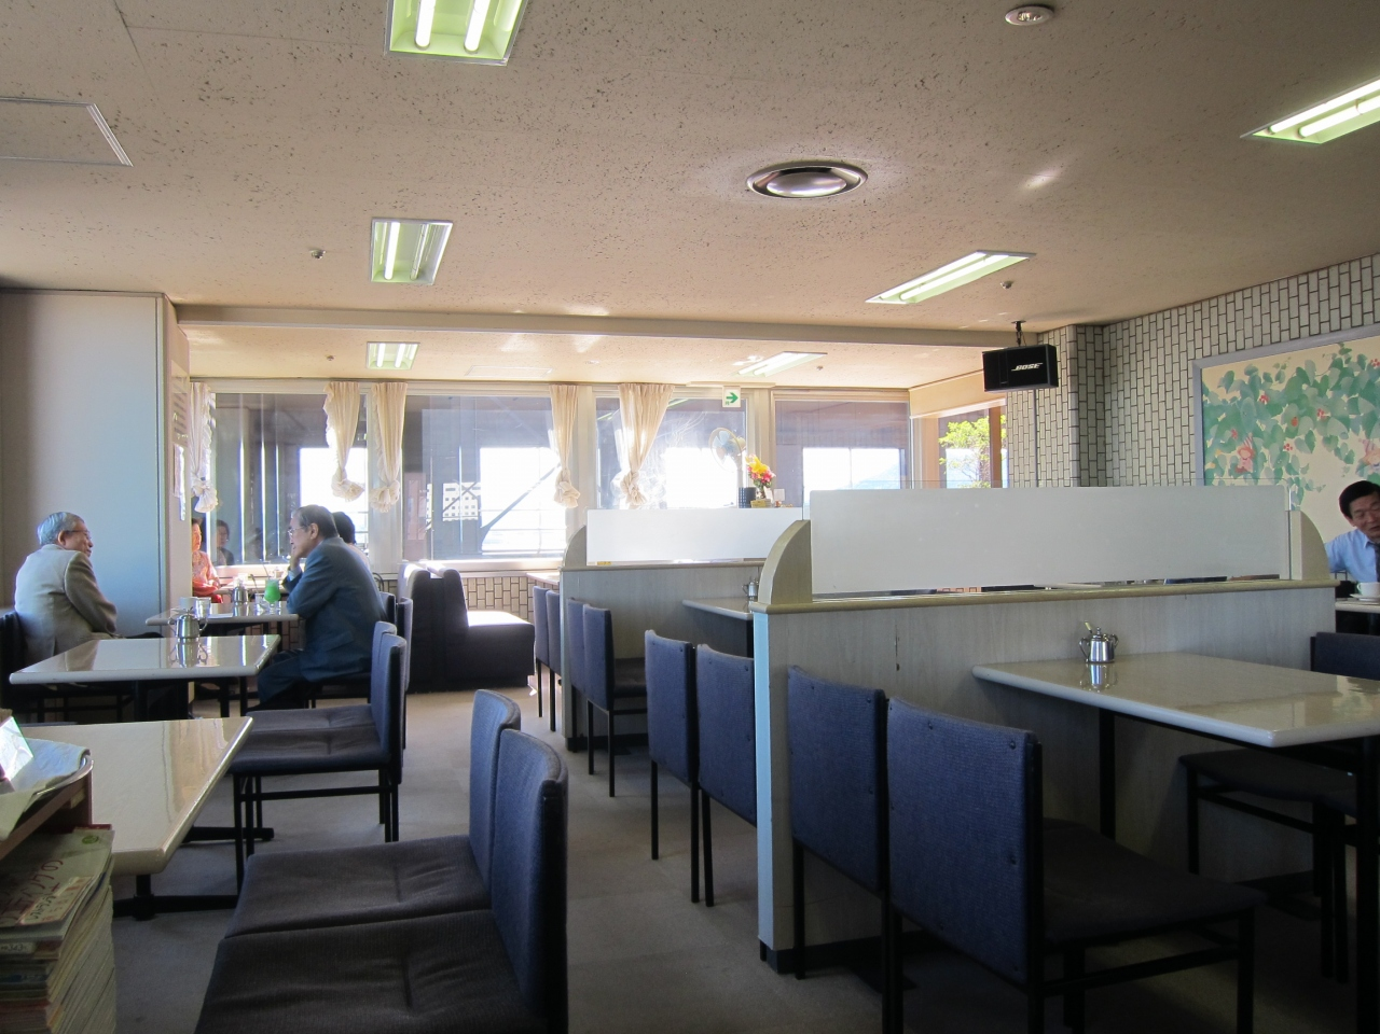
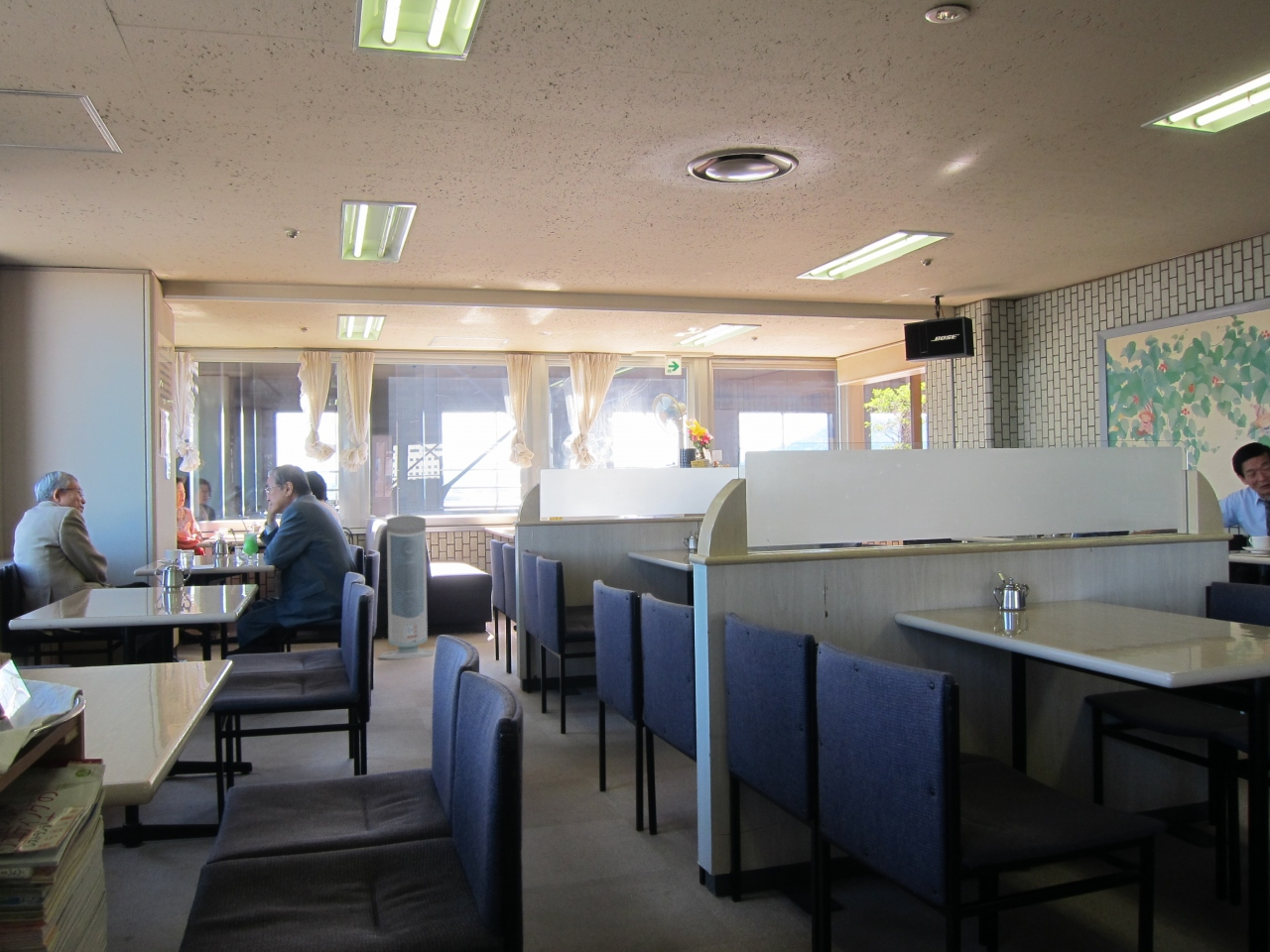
+ air purifier (407, 585)
